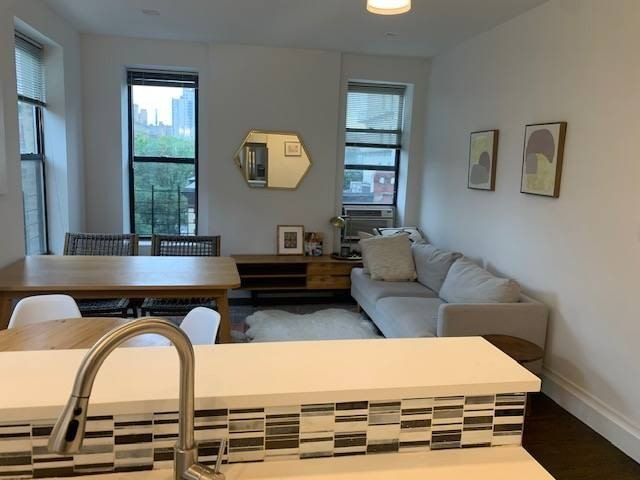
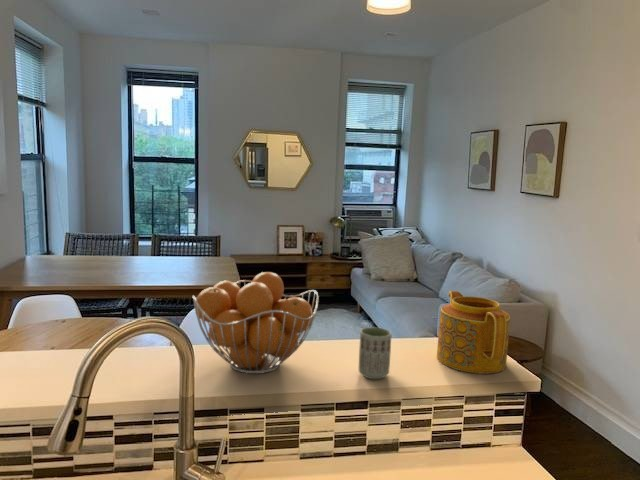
+ teapot (471, 330)
+ cup (374, 353)
+ fruit basket (256, 320)
